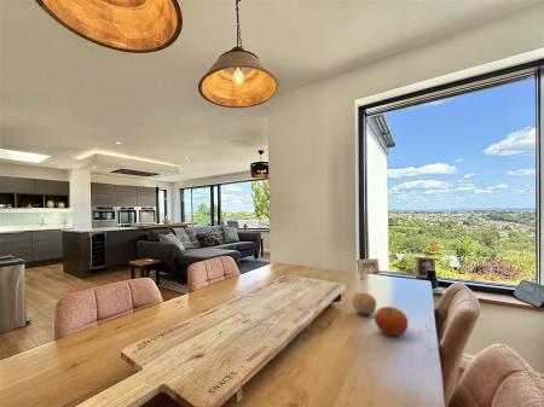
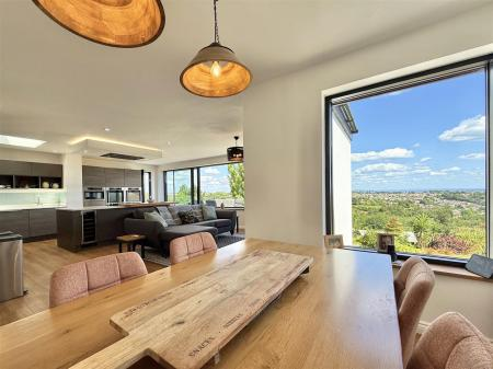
- fruit (390, 320)
- fruit (364, 303)
